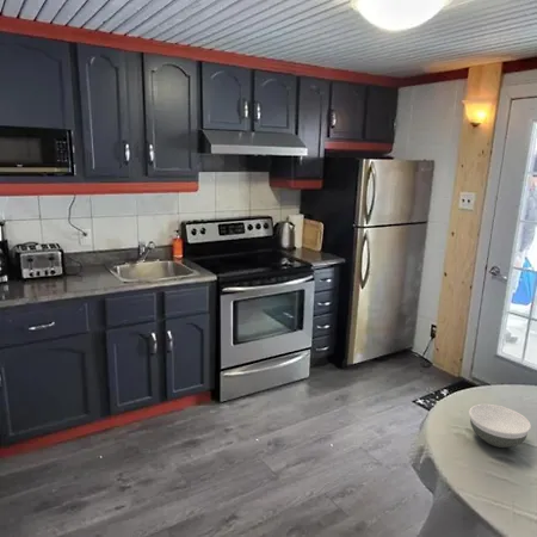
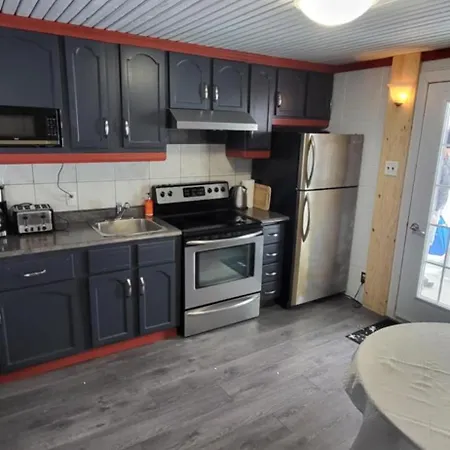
- bowl (498, 428)
